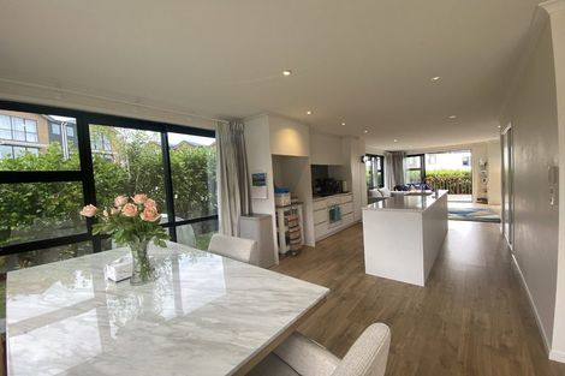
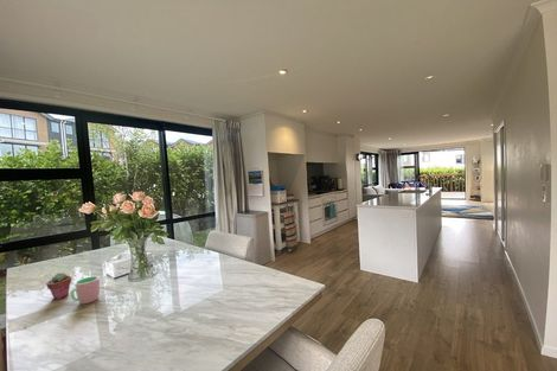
+ cup (84, 292)
+ potted succulent (59, 284)
